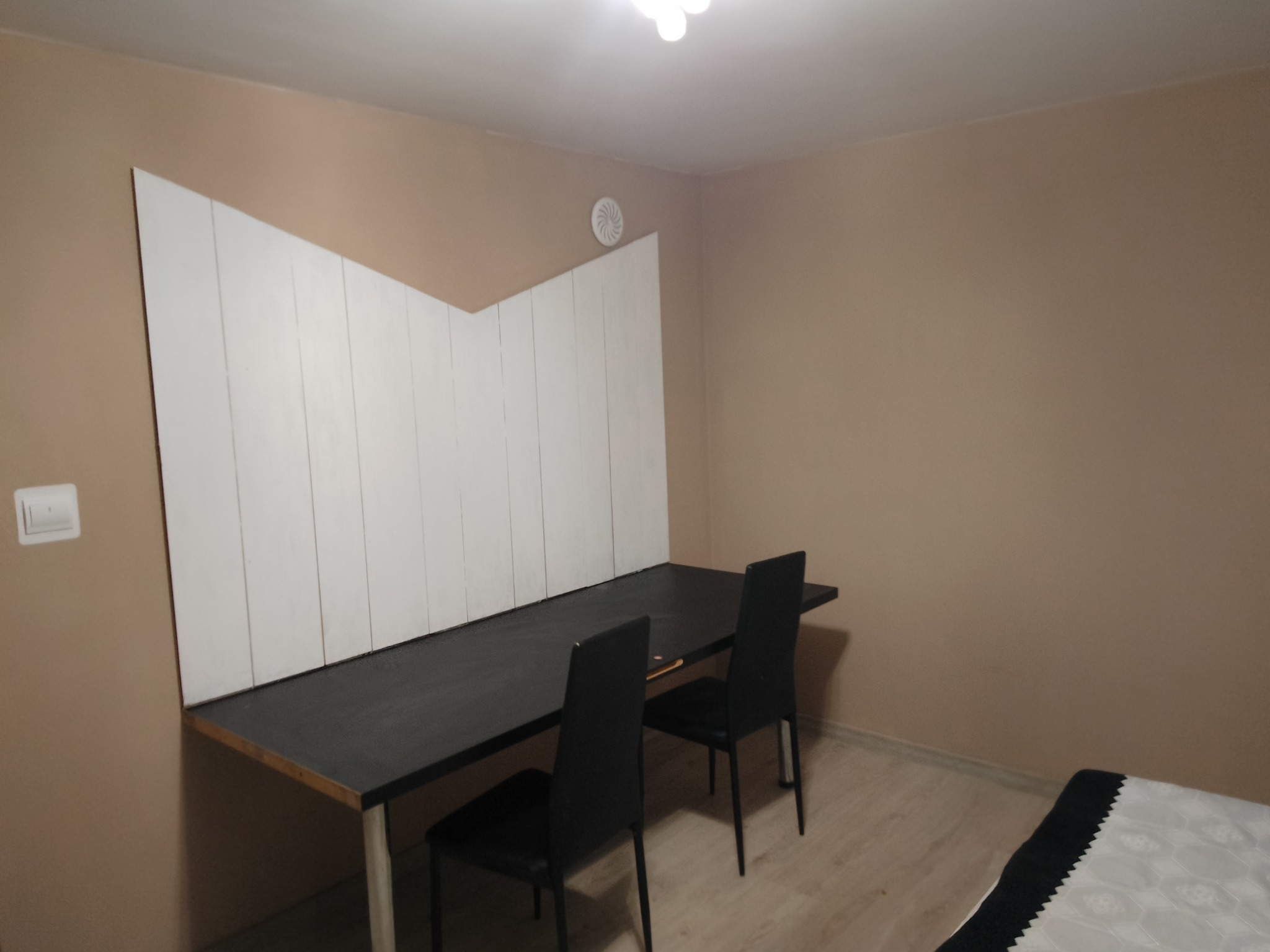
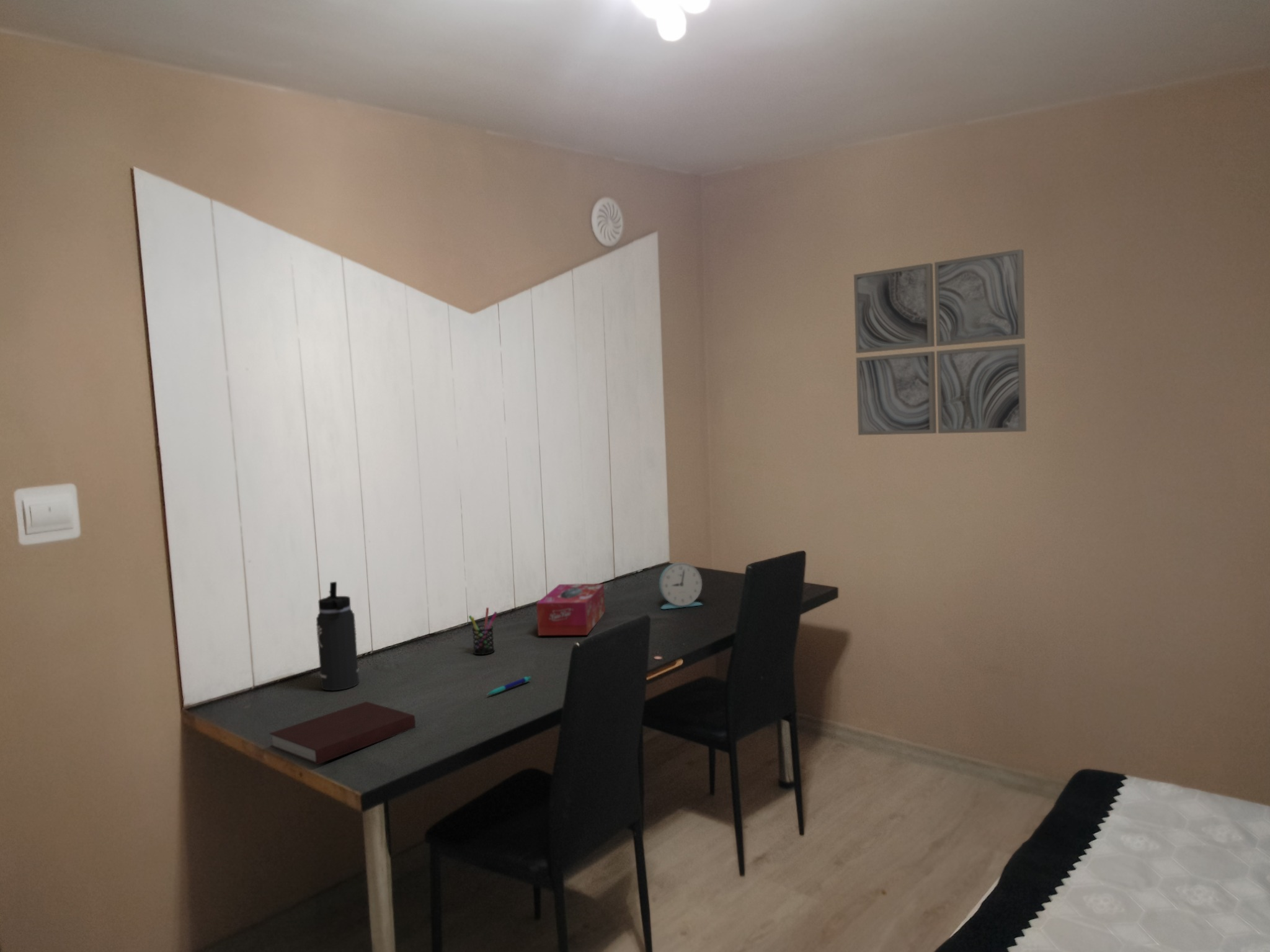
+ alarm clock (678, 583)
+ thermos bottle (337, 634)
+ wall art (934, 346)
+ tissue box (572, 608)
+ notebook (344, 731)
+ pen (508, 685)
+ pen holder (481, 630)
